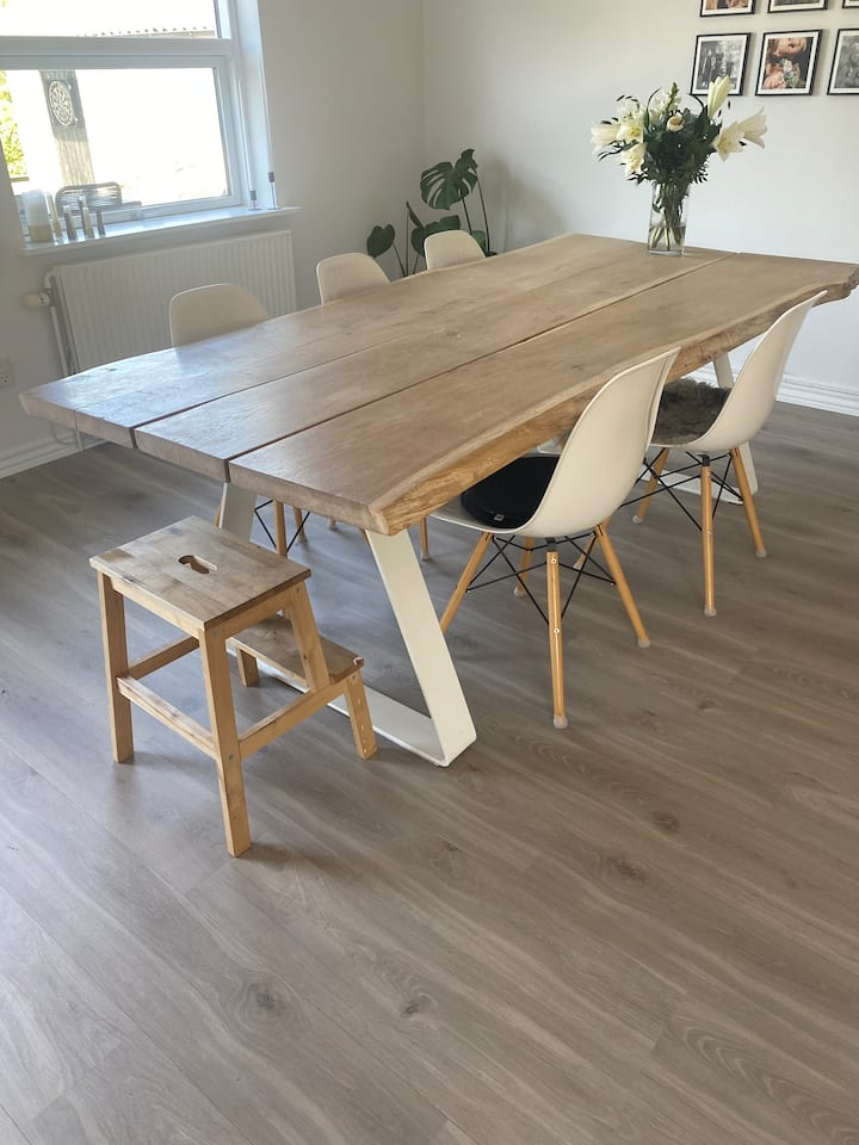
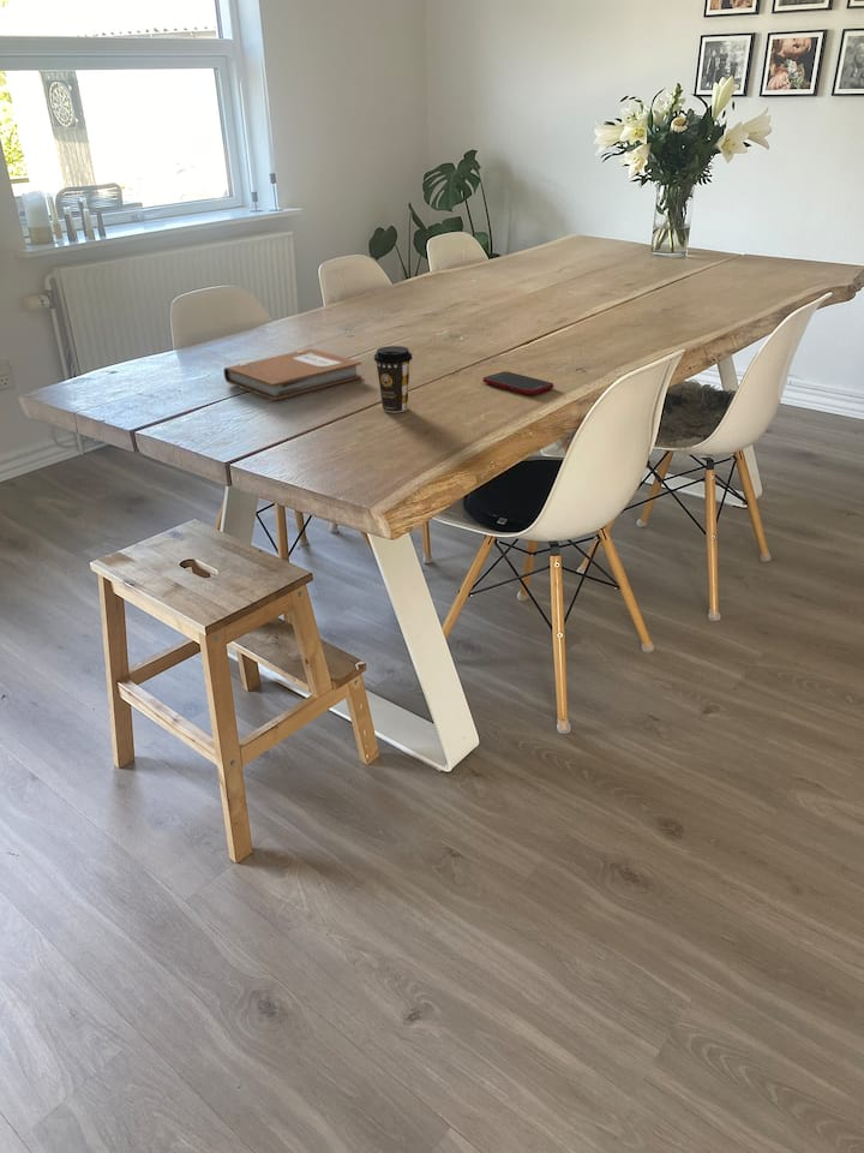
+ notebook (294, 371)
+ cell phone (517, 382)
+ coffee cup (394, 380)
